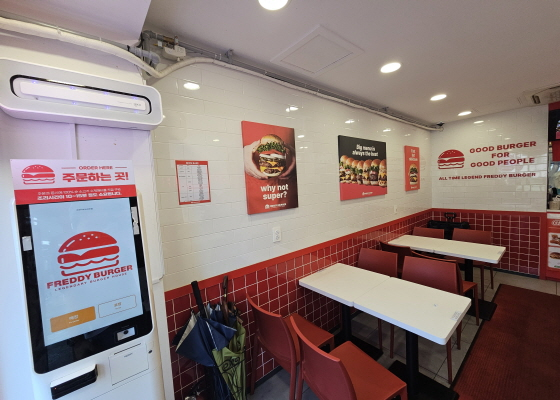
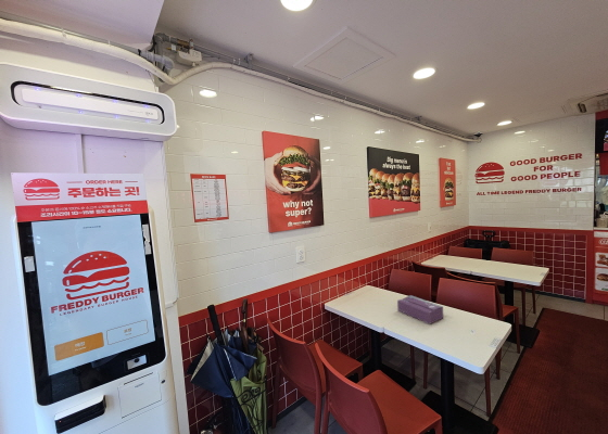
+ tissue box (419, 308)
